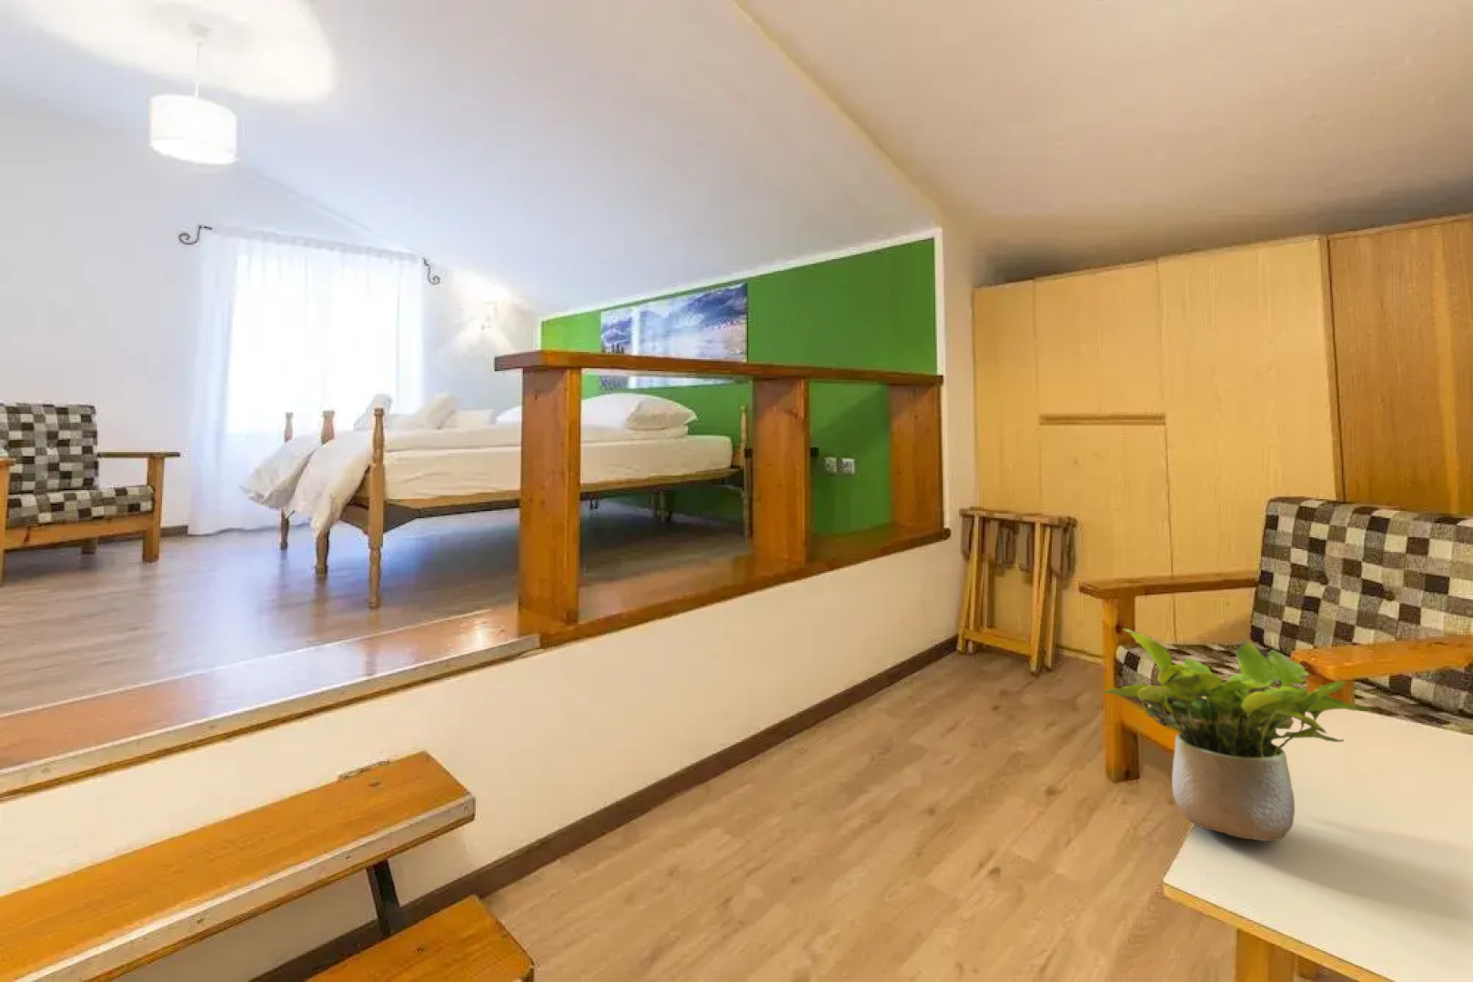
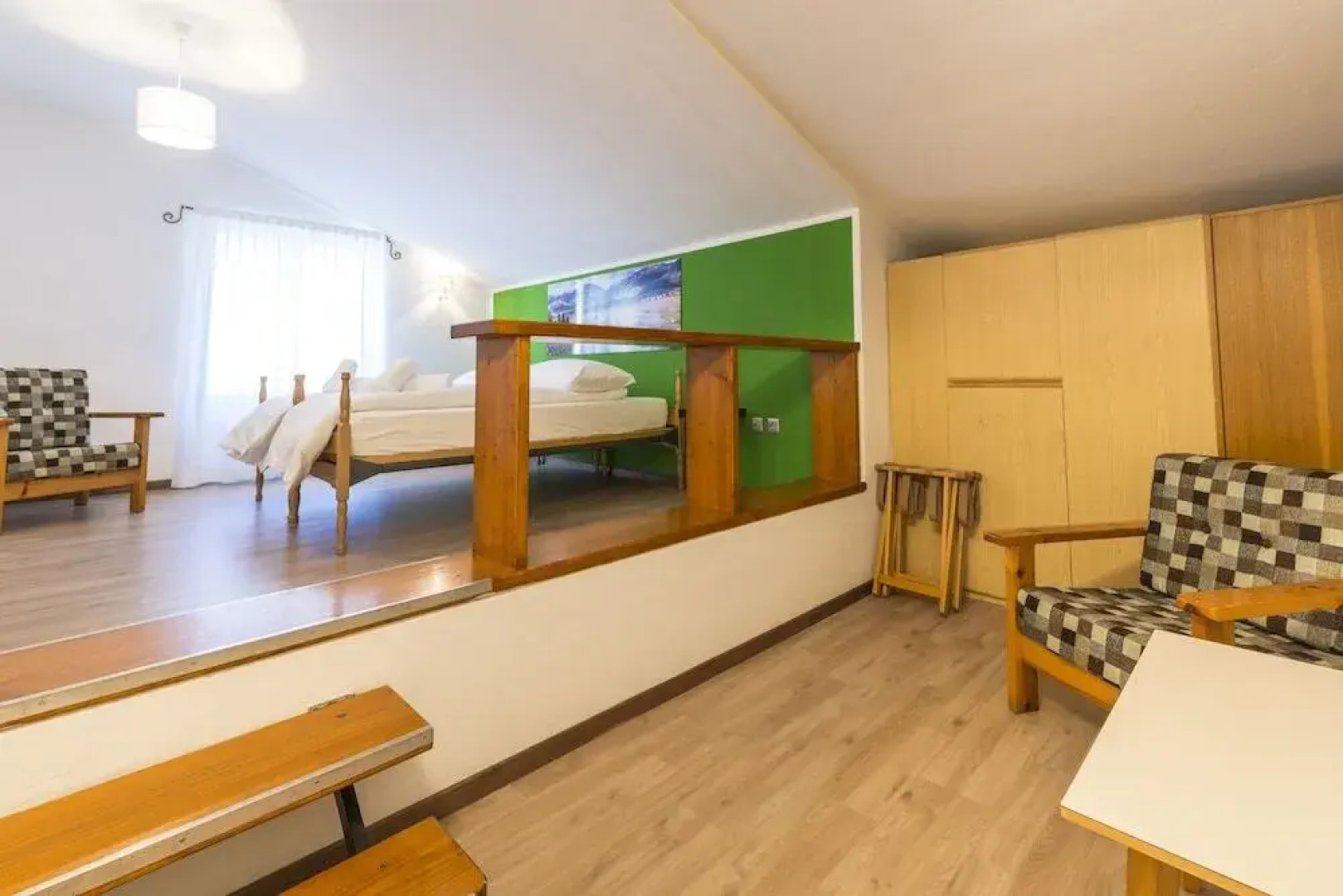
- potted plant (1231, 730)
